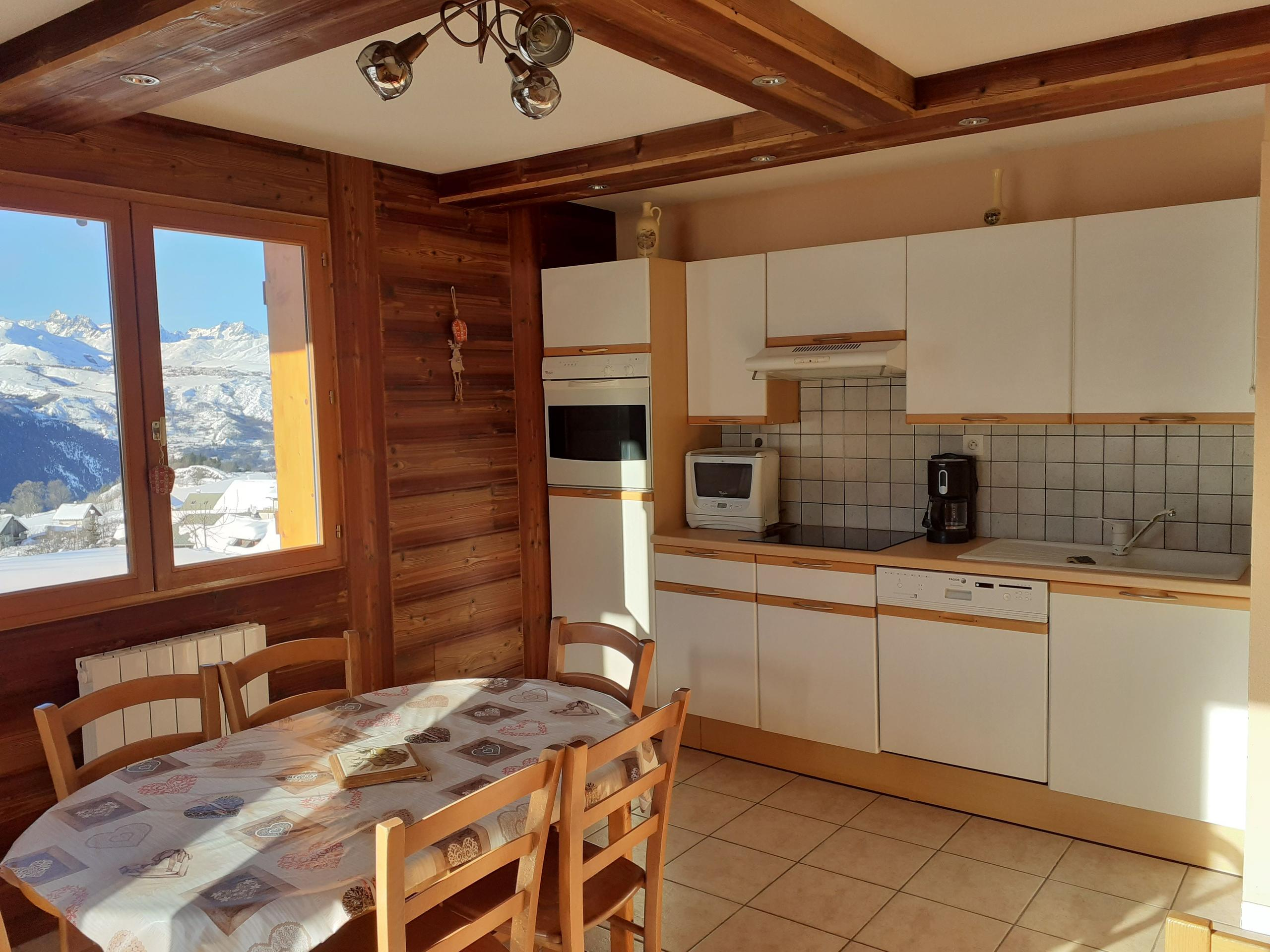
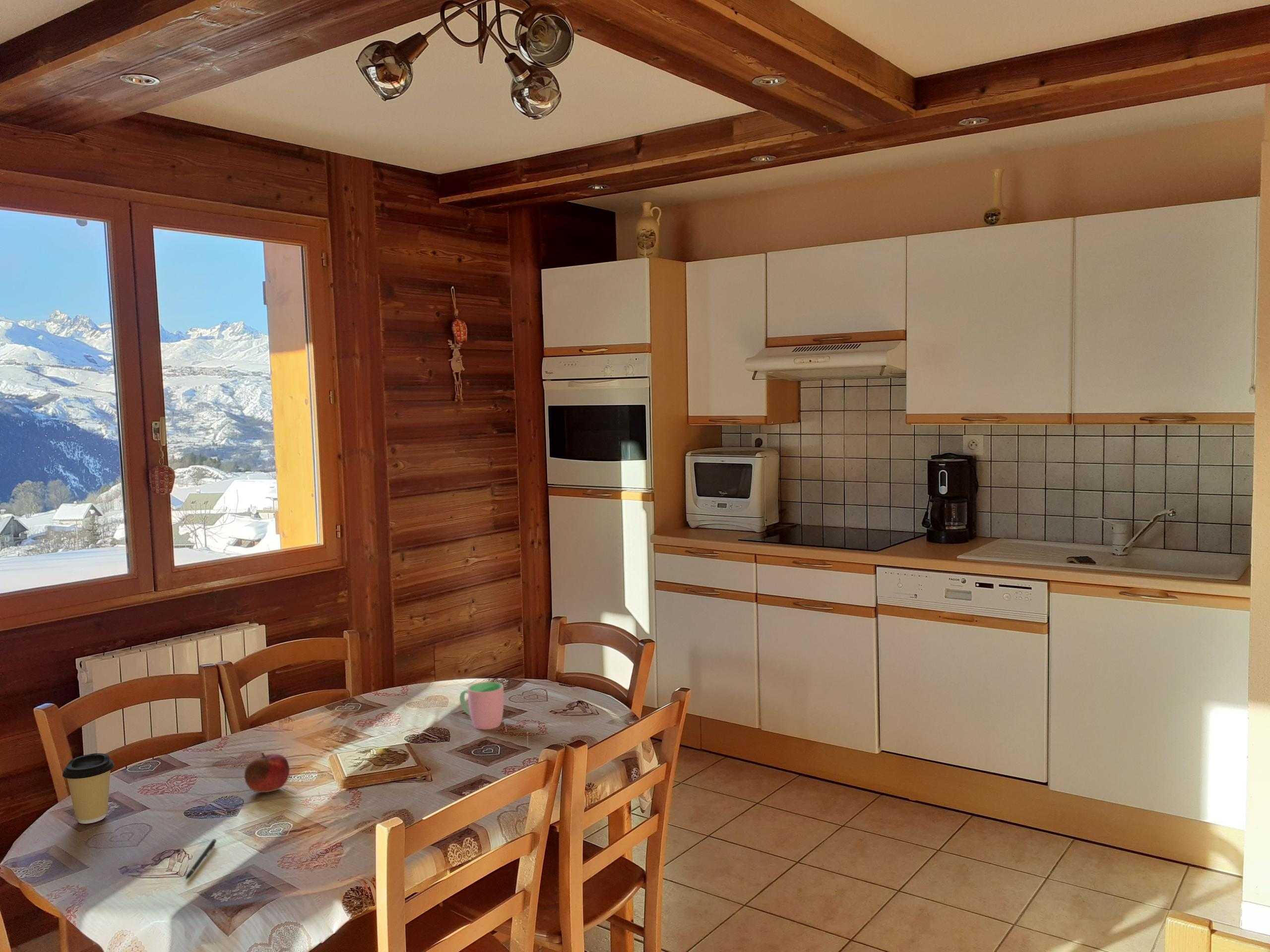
+ fruit (267, 772)
+ cup (481, 706)
+ coffee cup (90, 789)
+ pen (201, 859)
